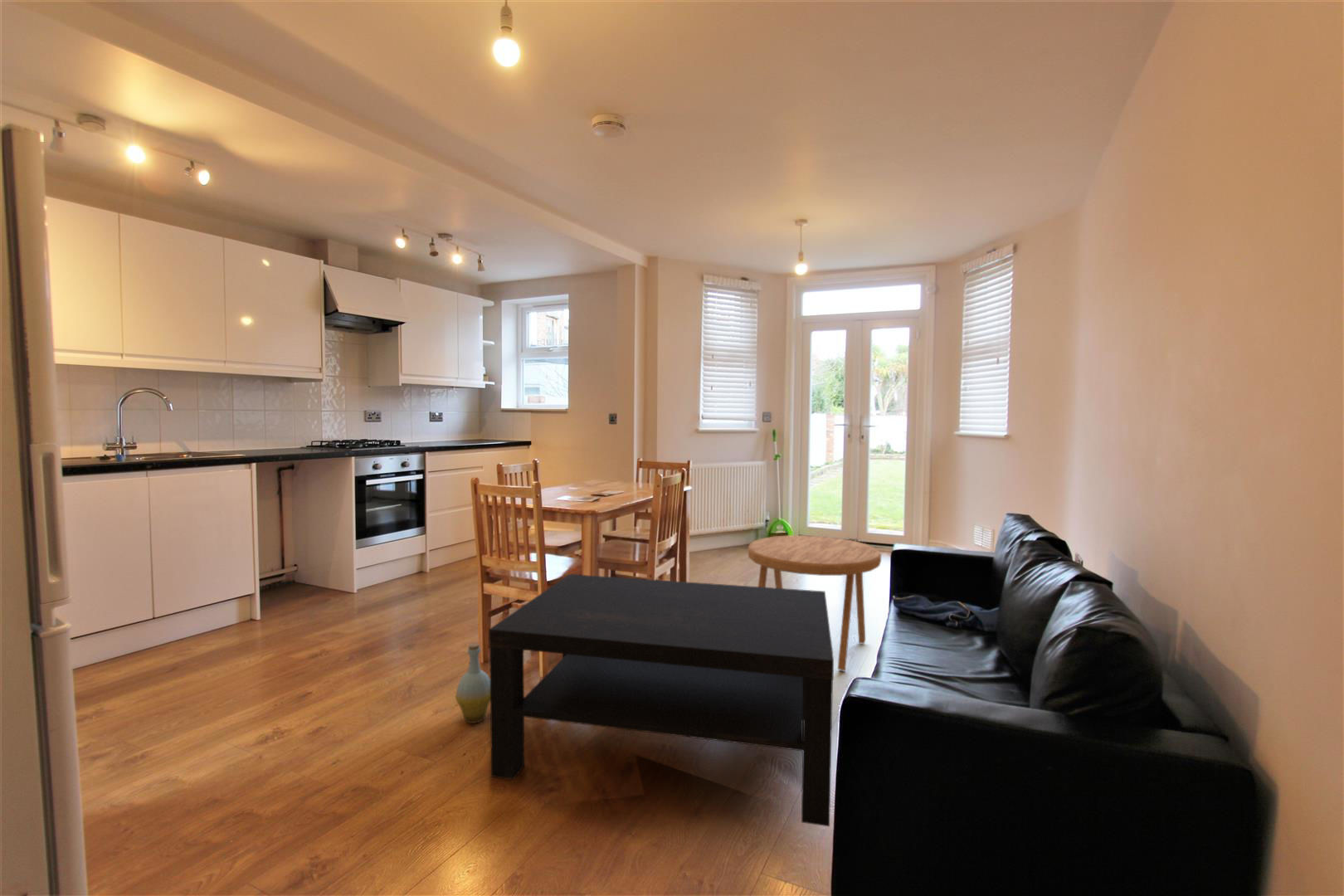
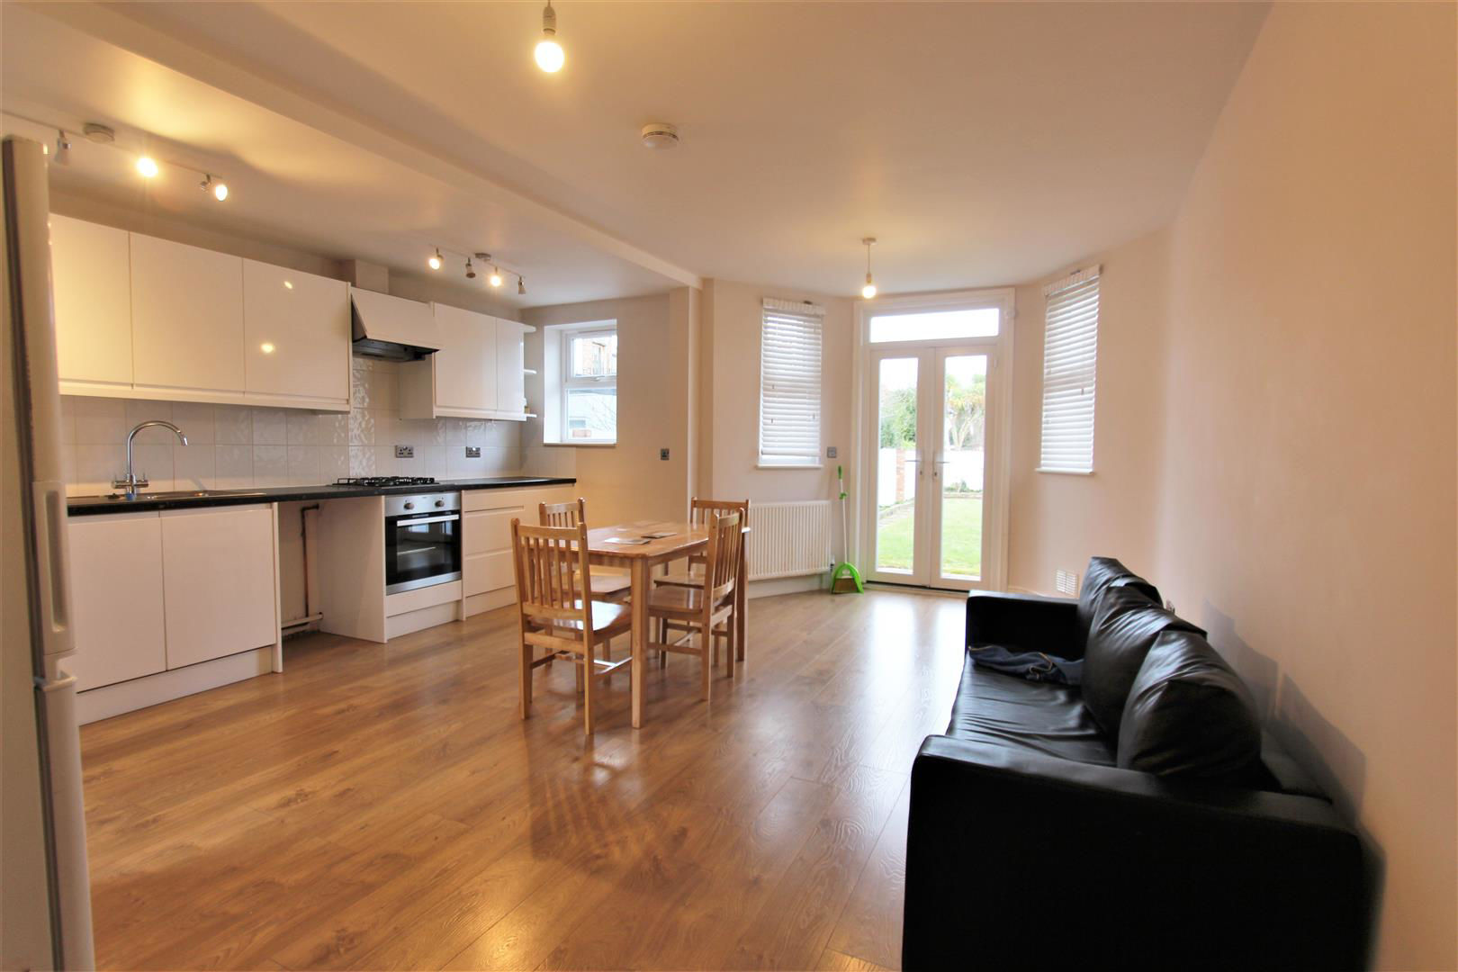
- side table (811, 574)
- coffee table (674, 675)
- bottle (474, 681)
